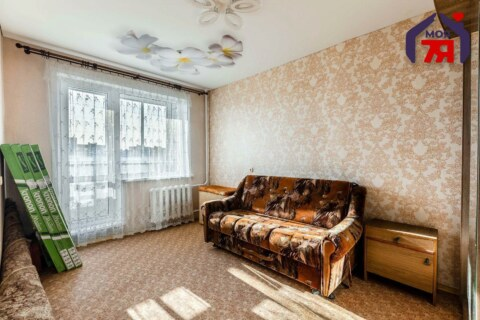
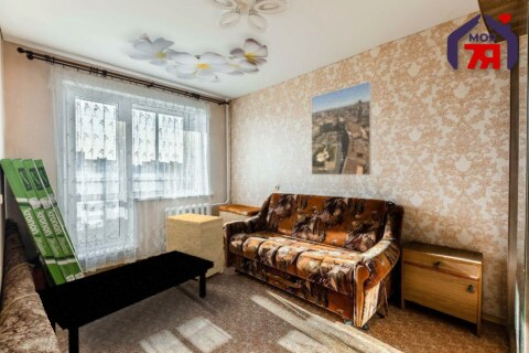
+ side table (196, 244)
+ coffee table (137, 293)
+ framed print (338, 132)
